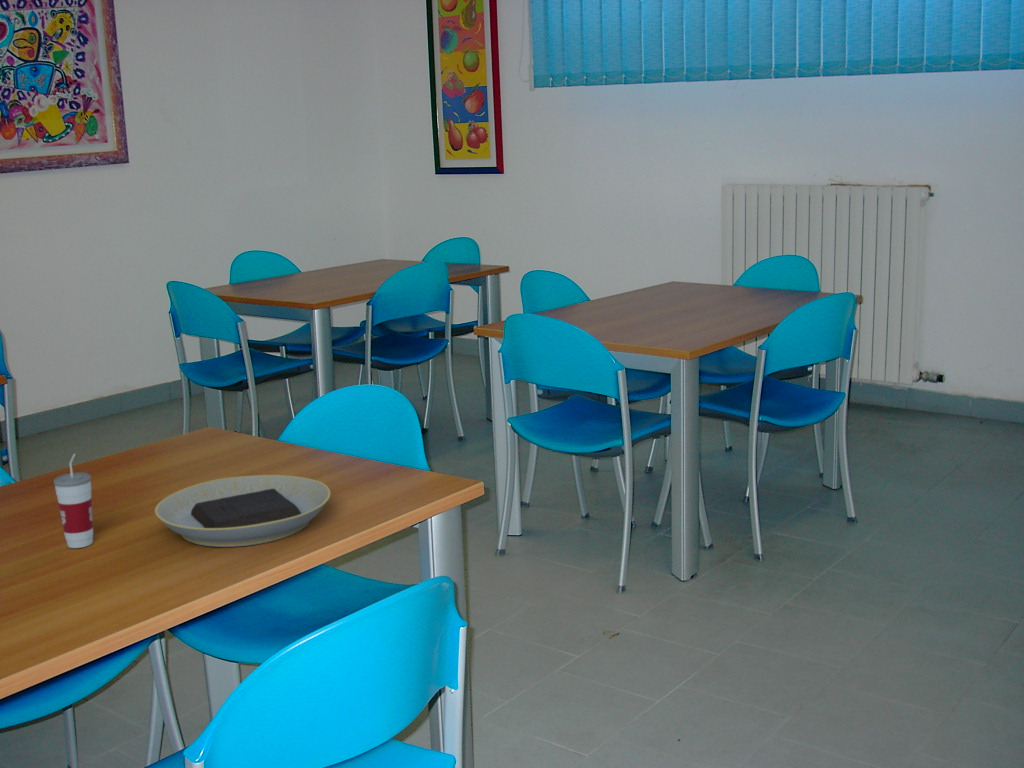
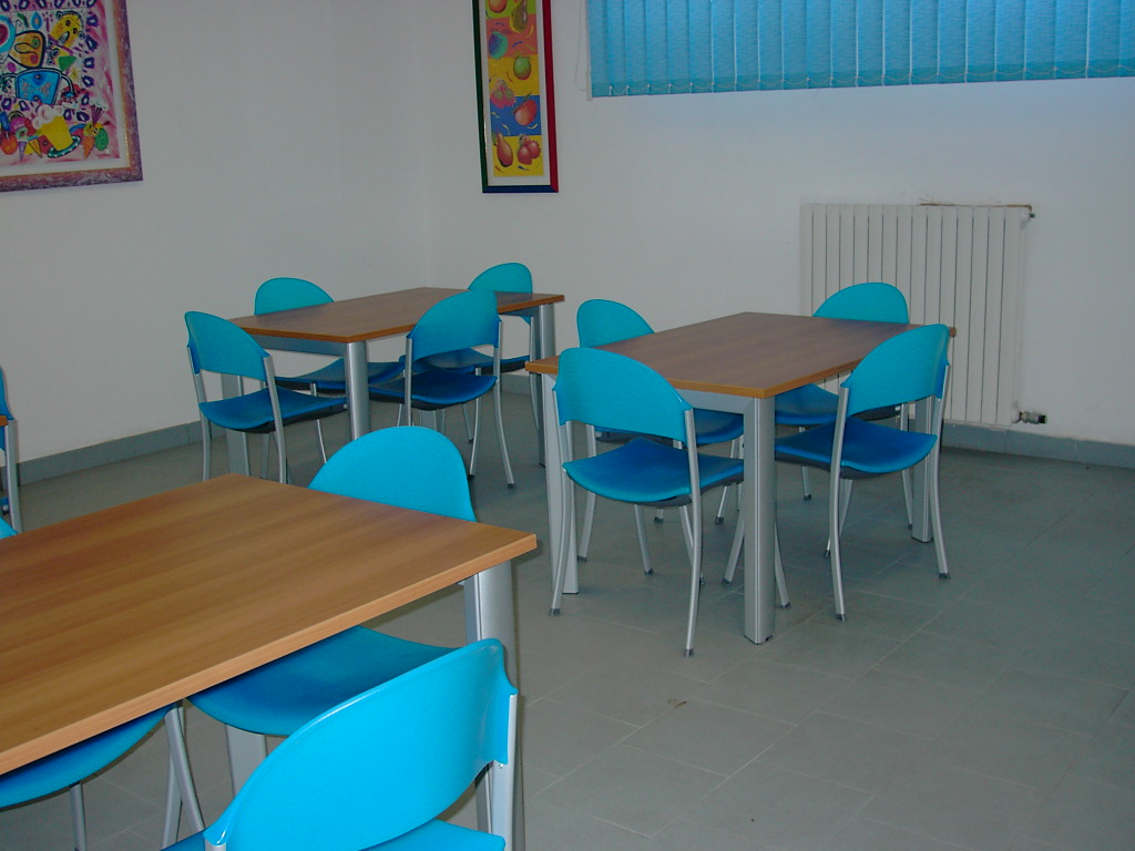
- plate (245, 511)
- cup (74, 499)
